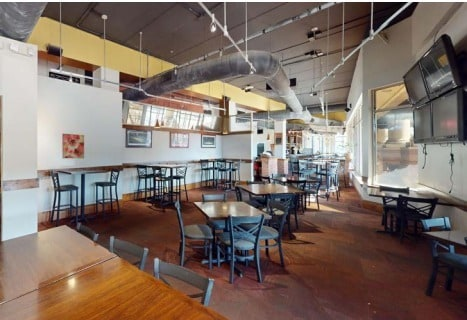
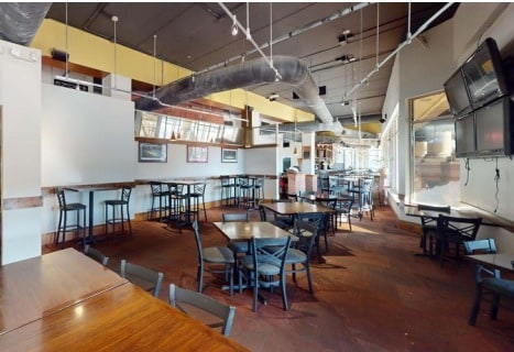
- wall art (73, 146)
